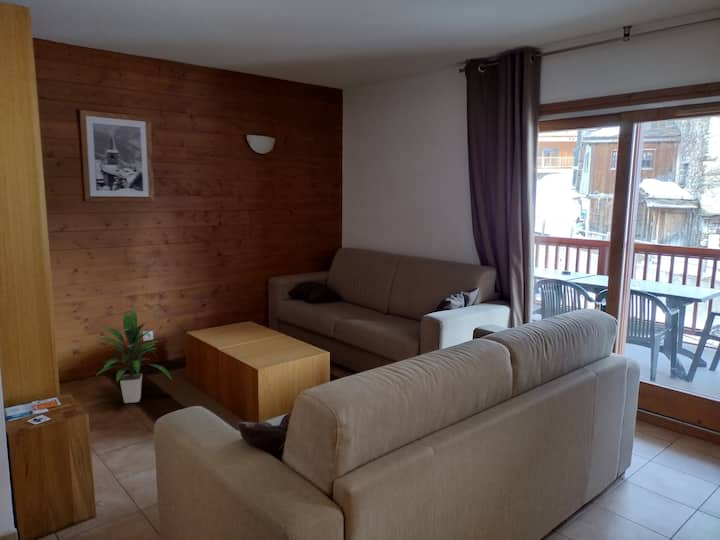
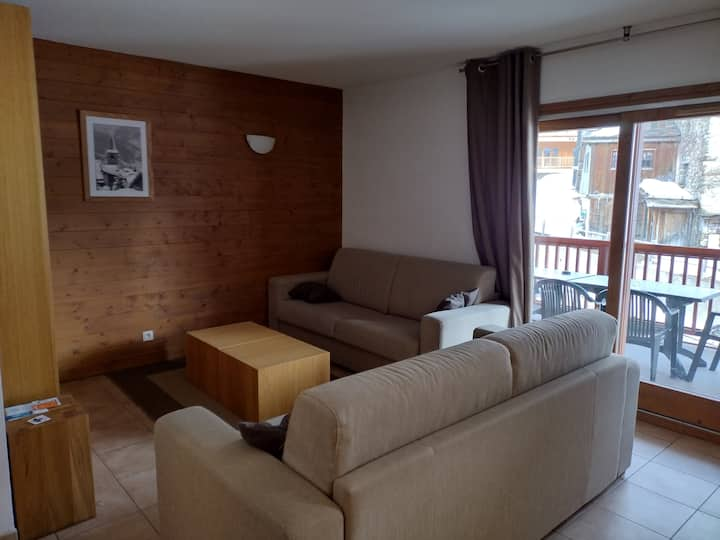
- indoor plant (133, 357)
